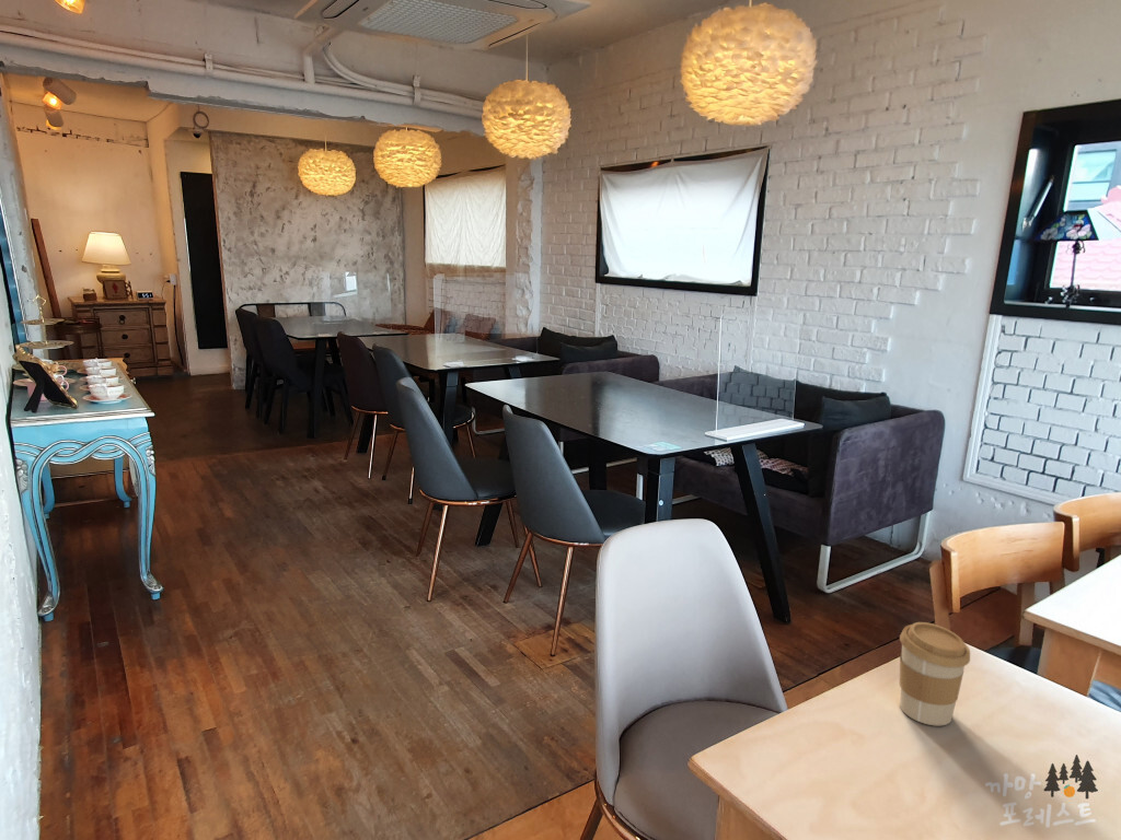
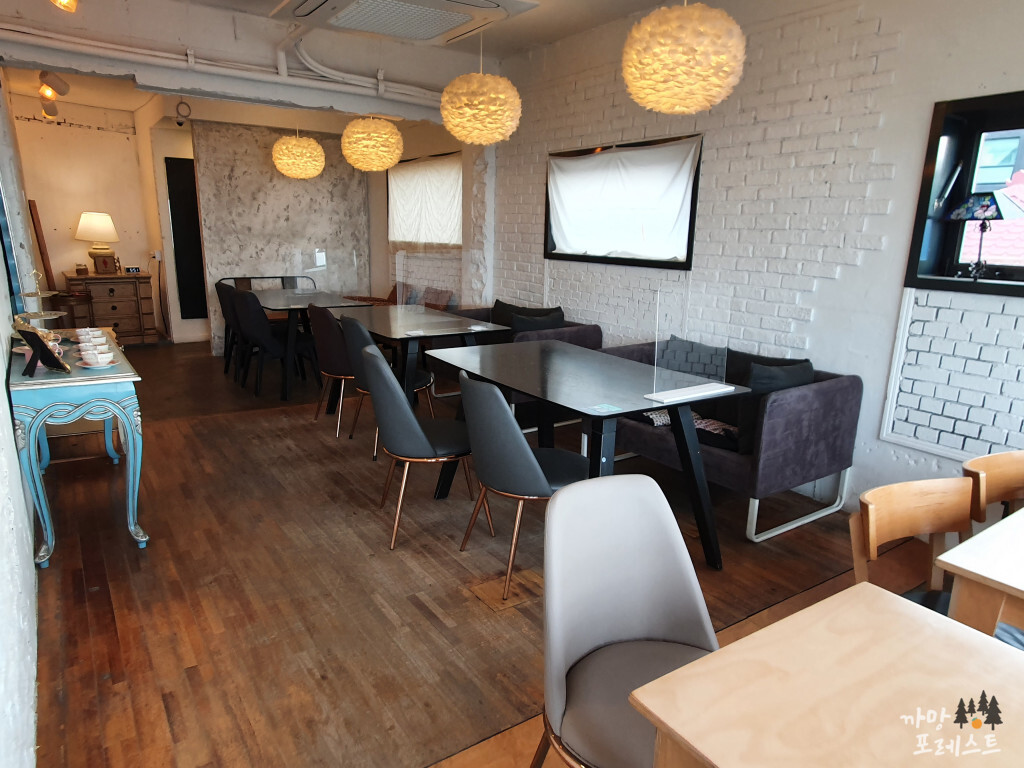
- coffee cup (931, 672)
